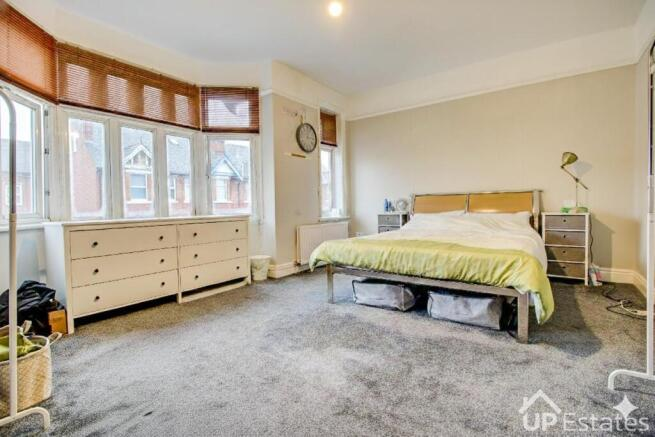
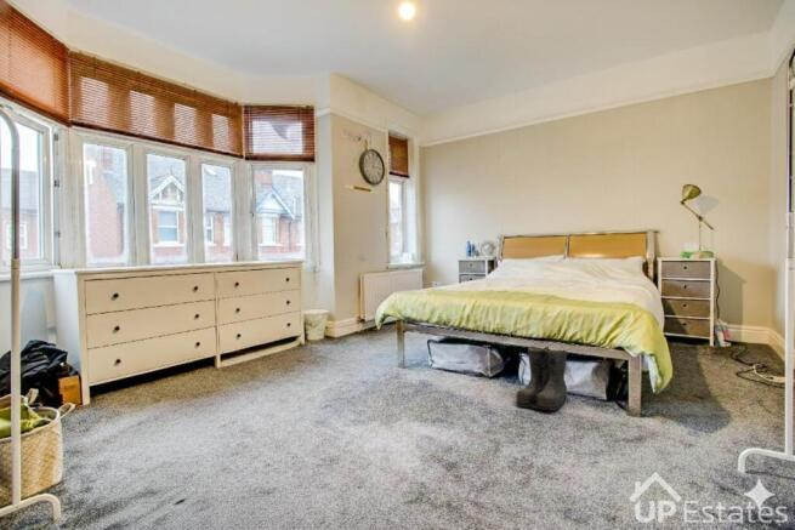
+ boots (541, 375)
